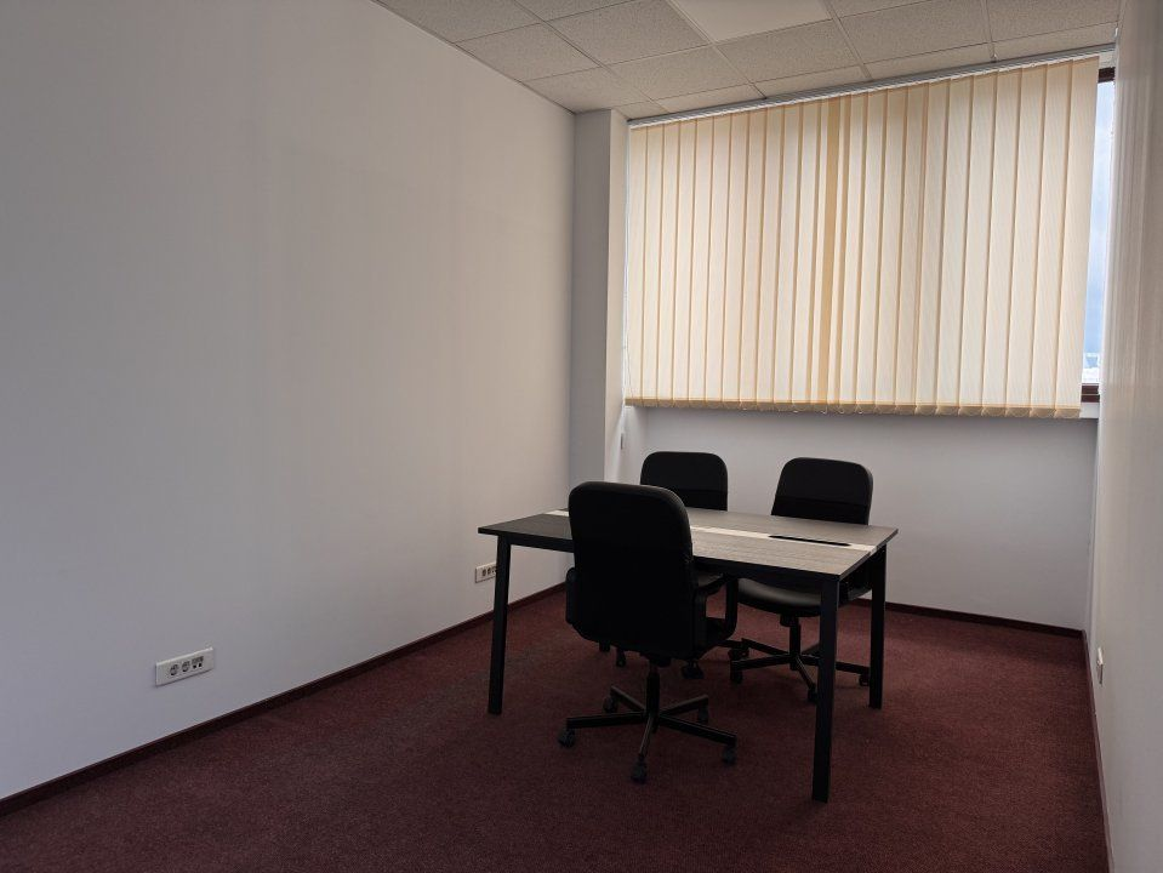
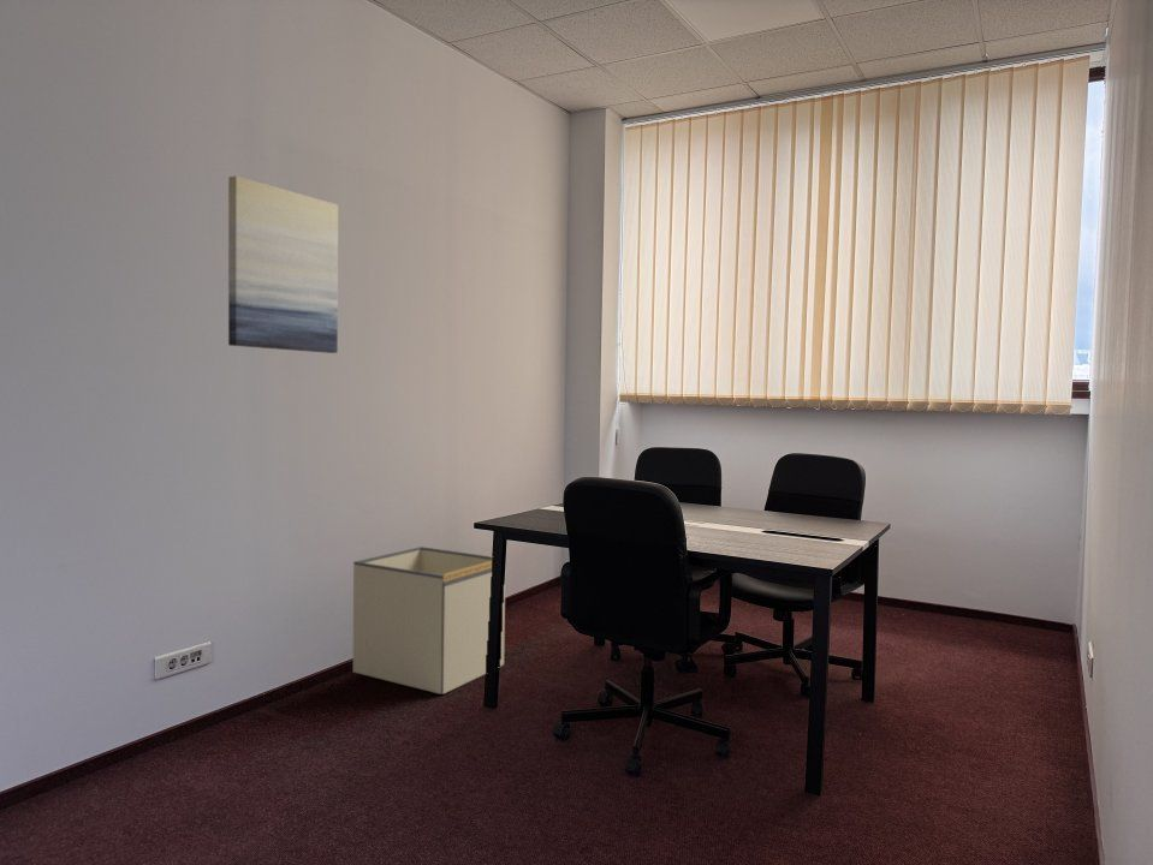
+ storage bin (430, 613)
+ wall art (286, 270)
